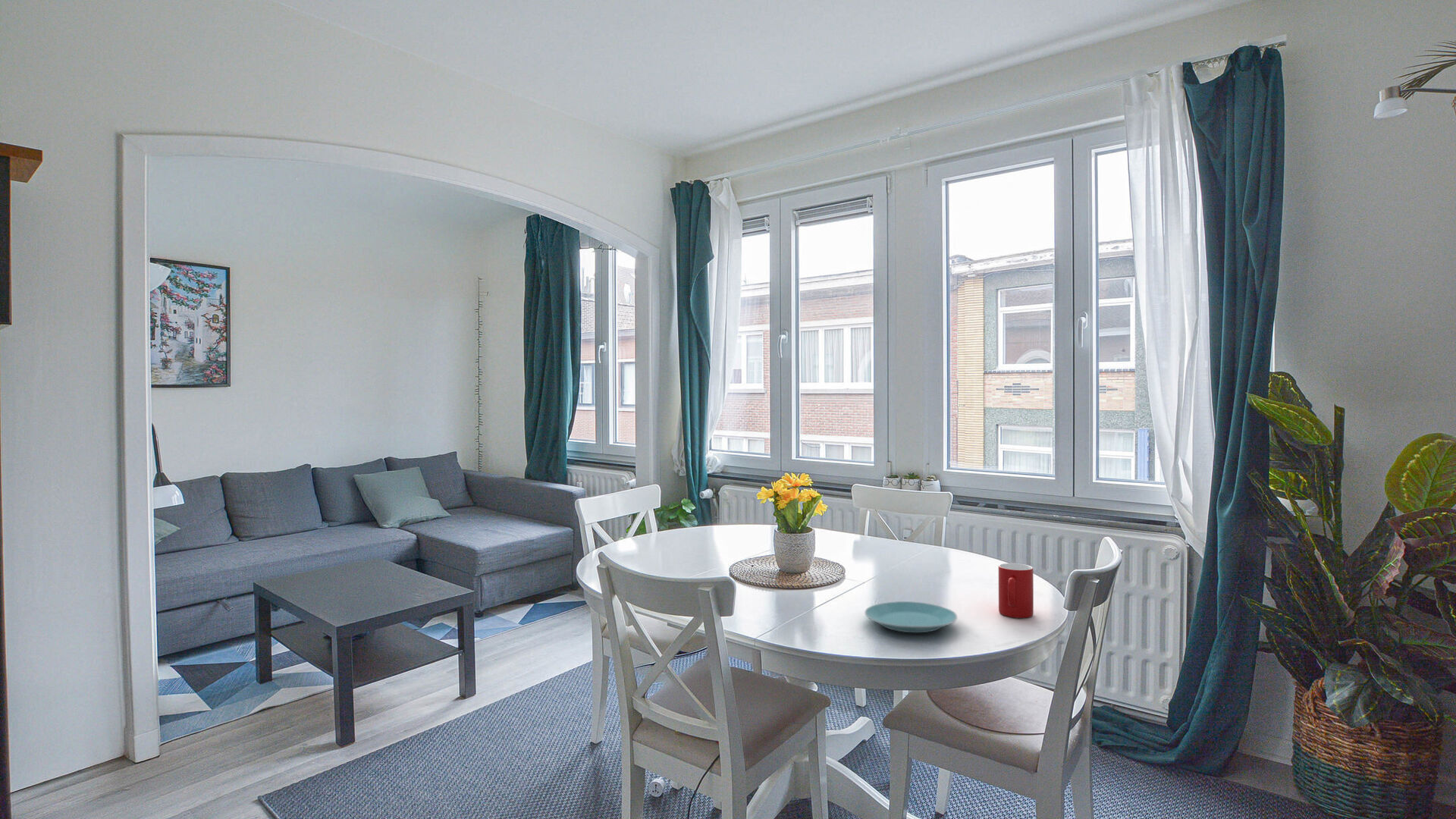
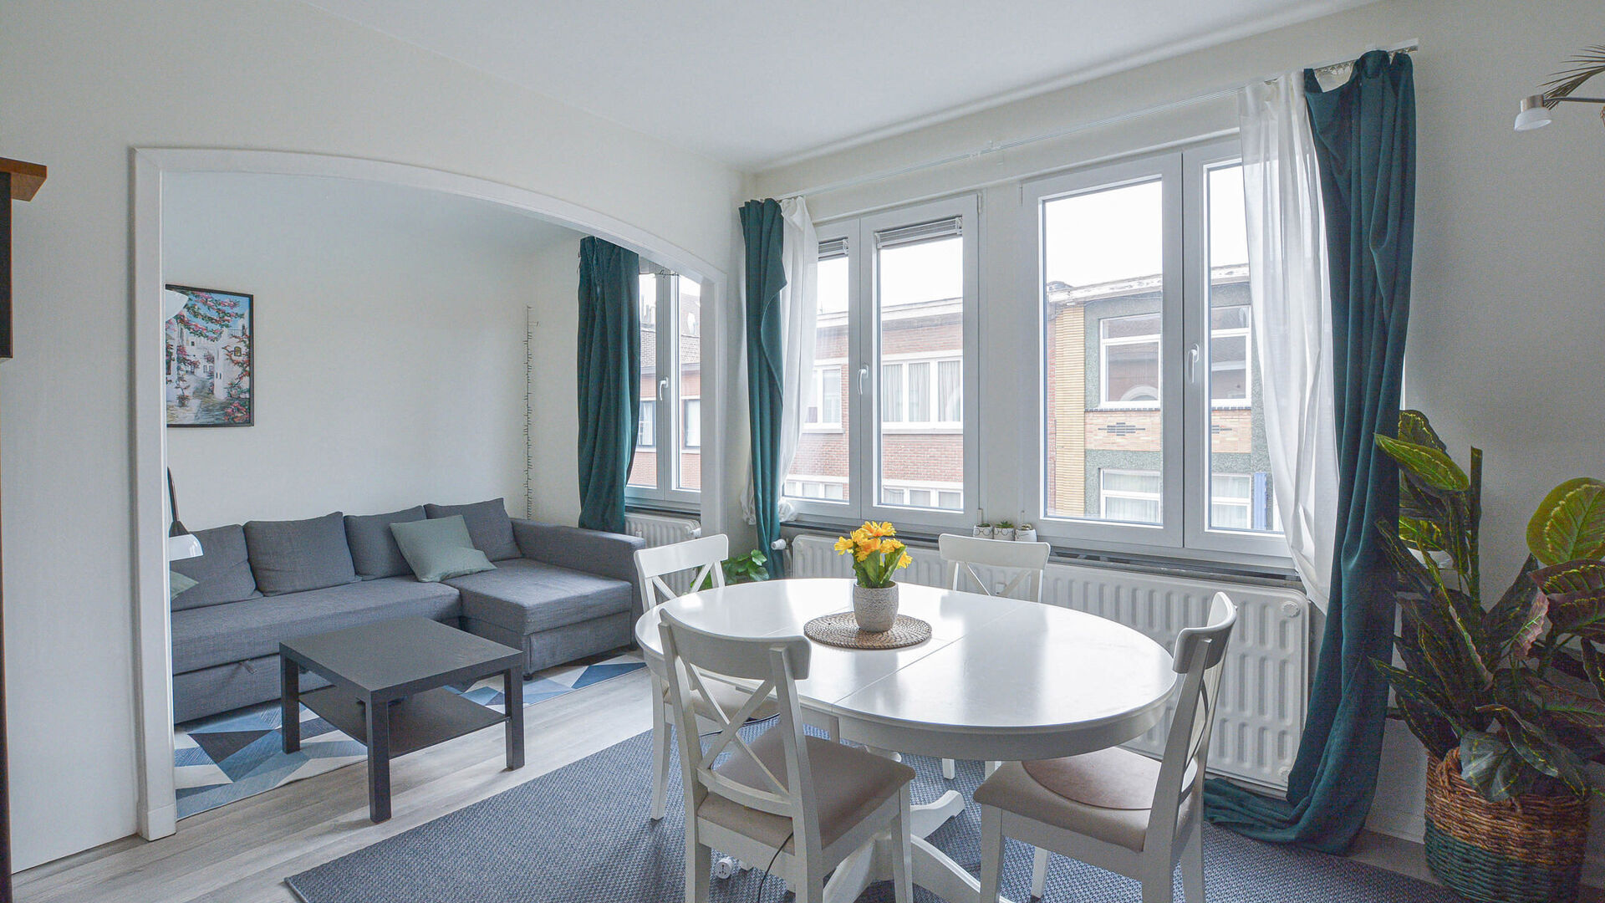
- plate (910, 618)
- cup (1012, 591)
